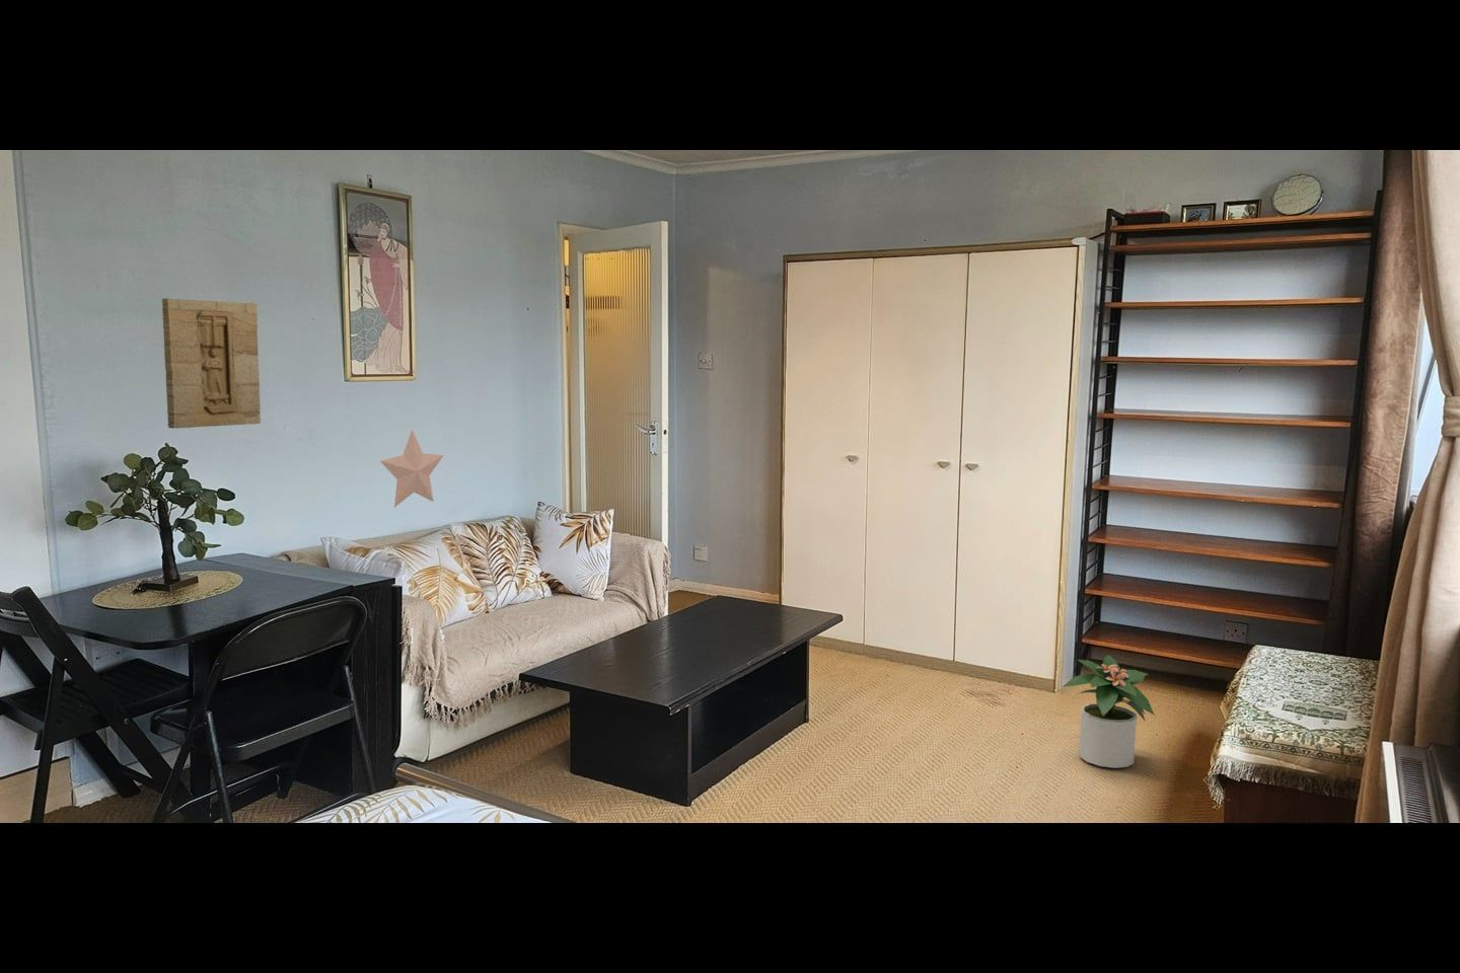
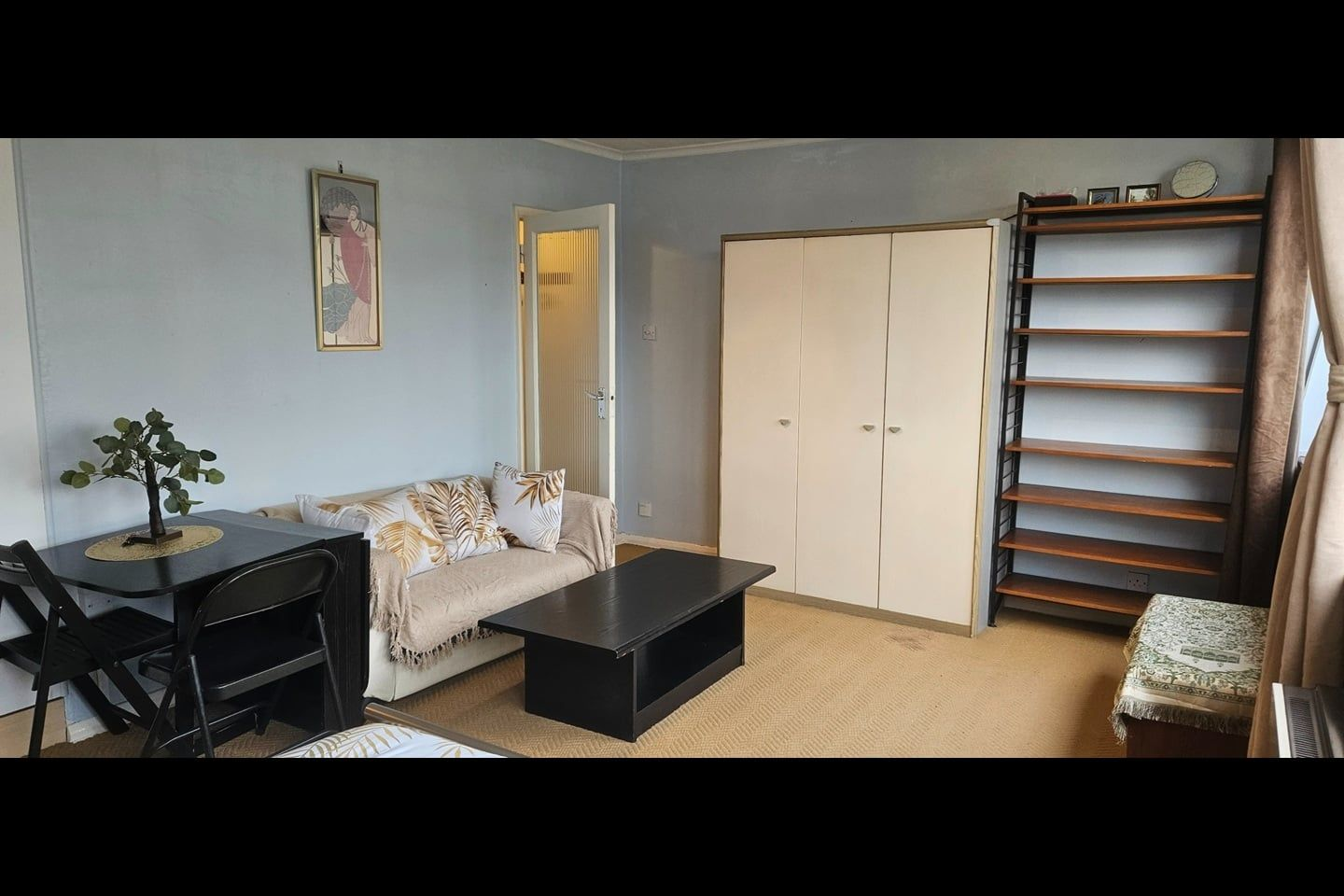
- potted plant (1110, 711)
- wall panel (215, 363)
- decorative star (413, 466)
